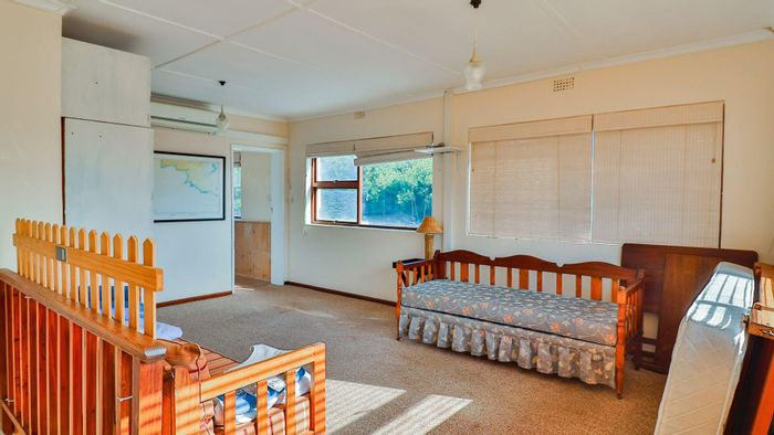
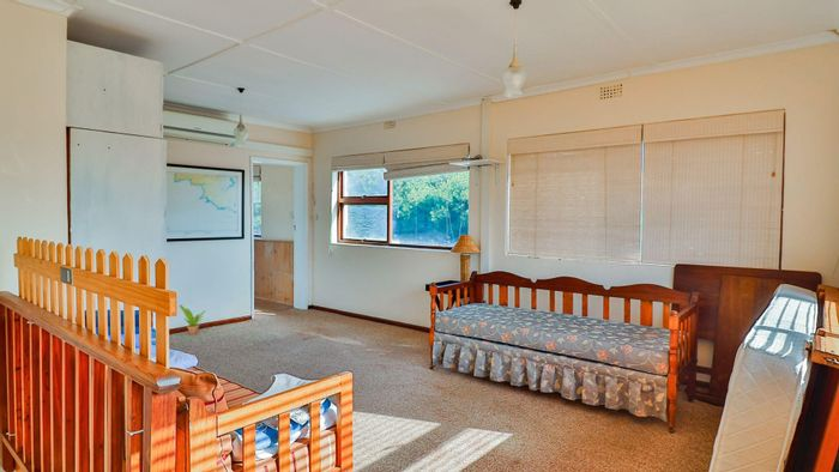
+ potted plant (193, 319)
